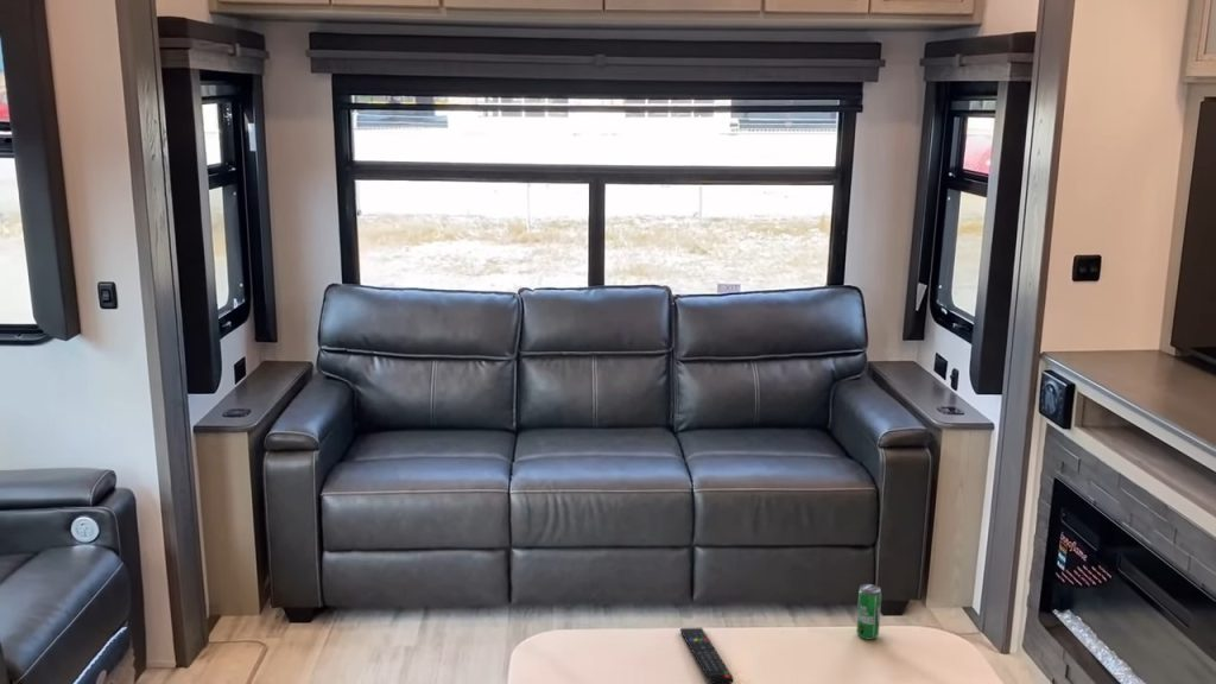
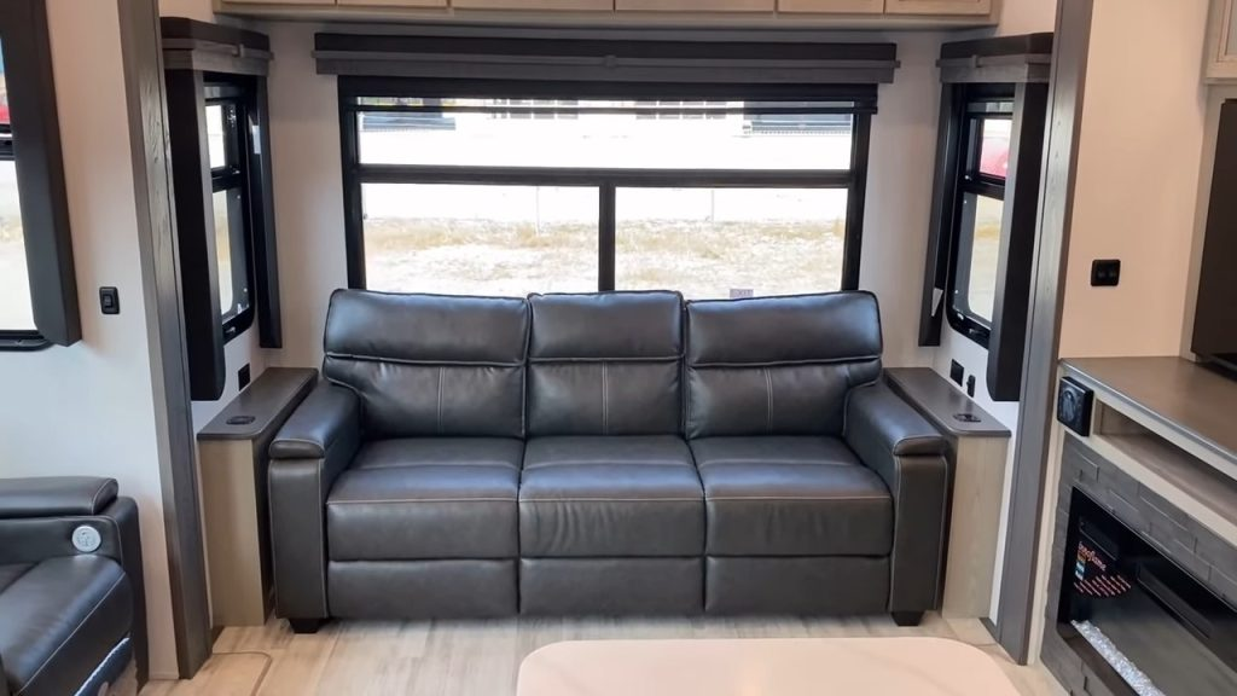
- remote control (705, 654)
- beverage can (868, 612)
